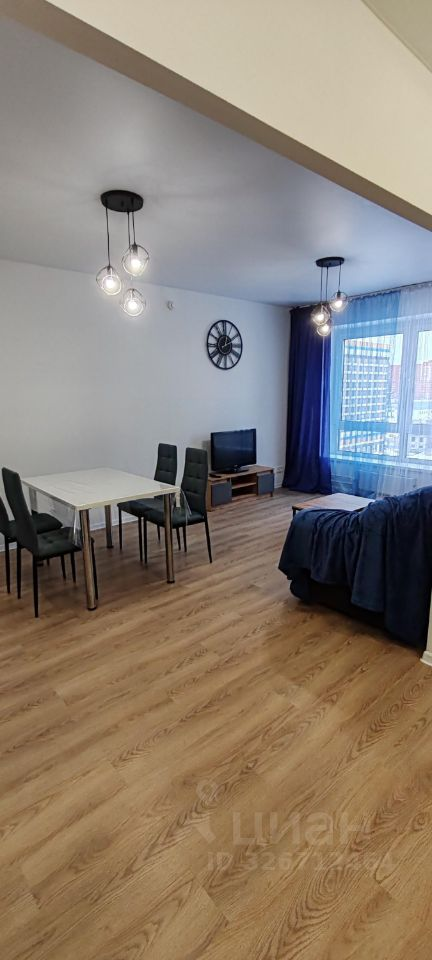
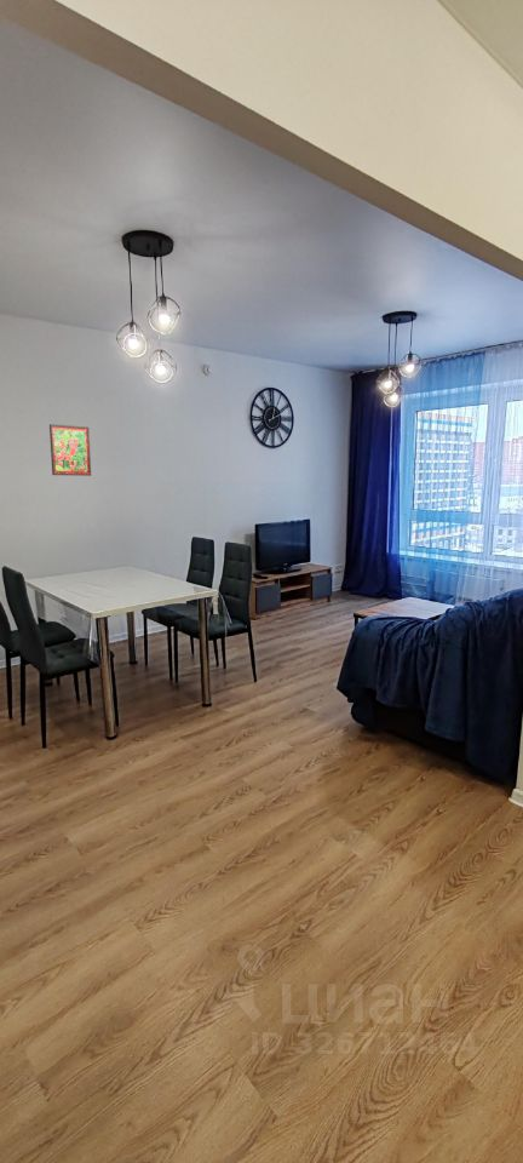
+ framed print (70, 451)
